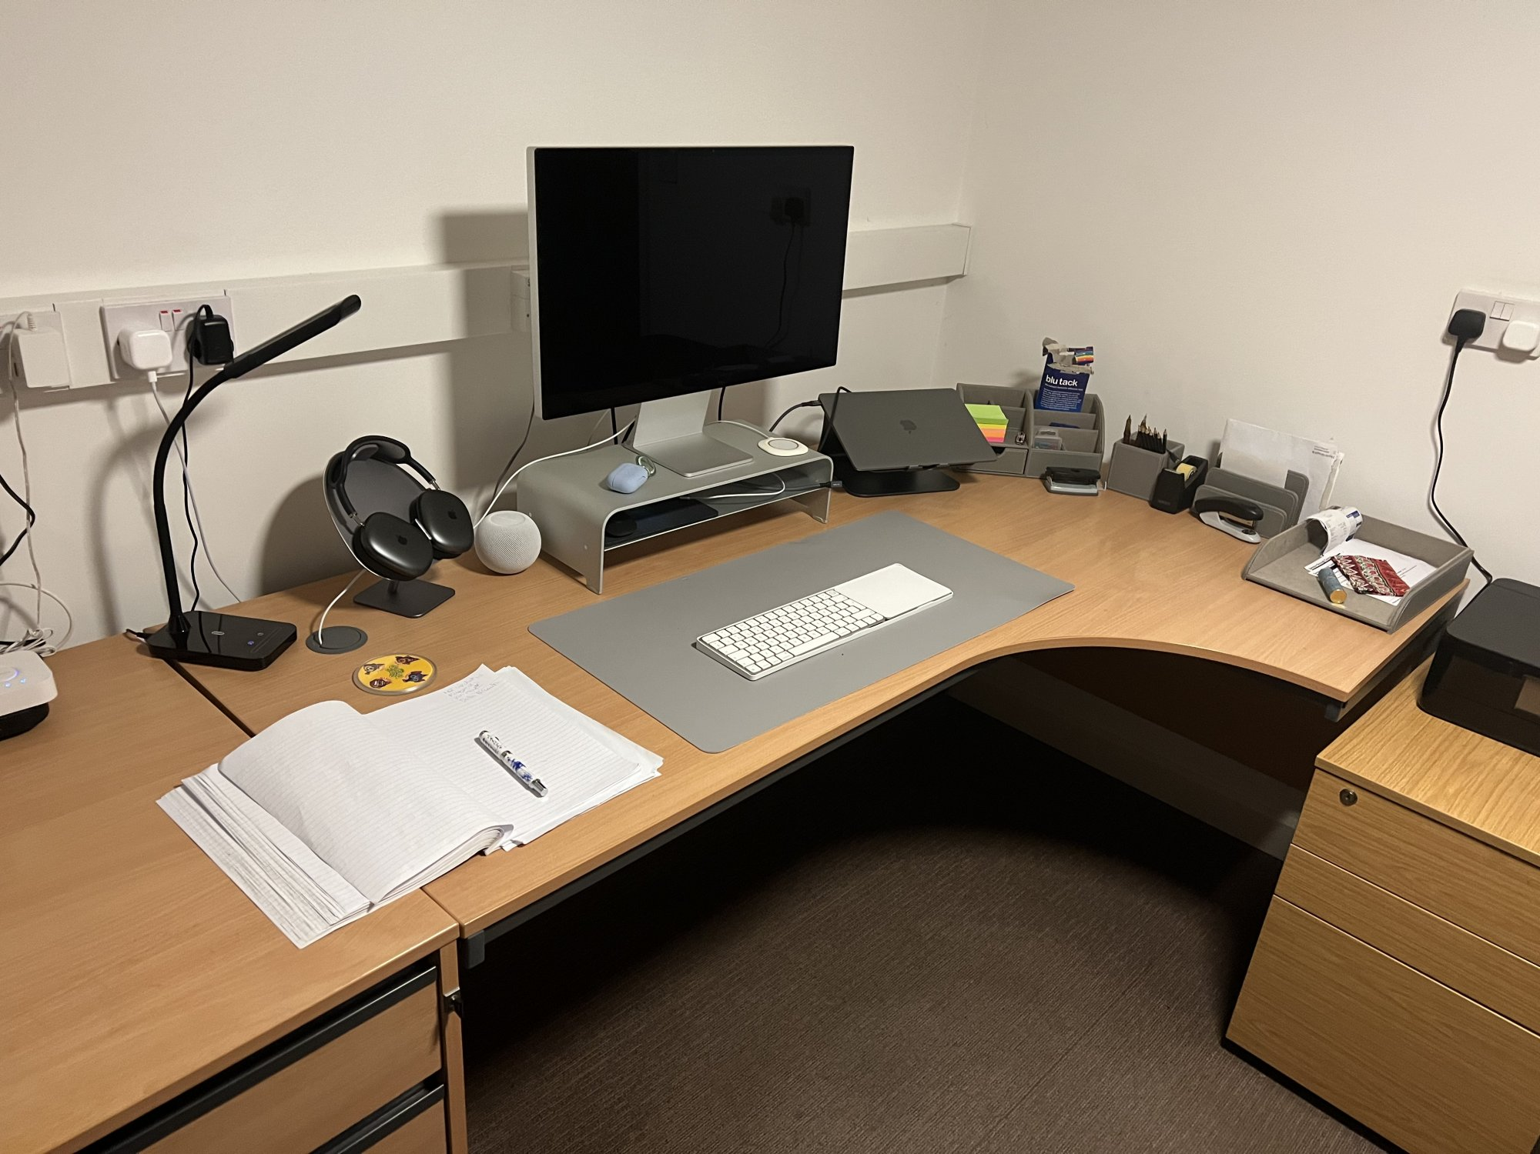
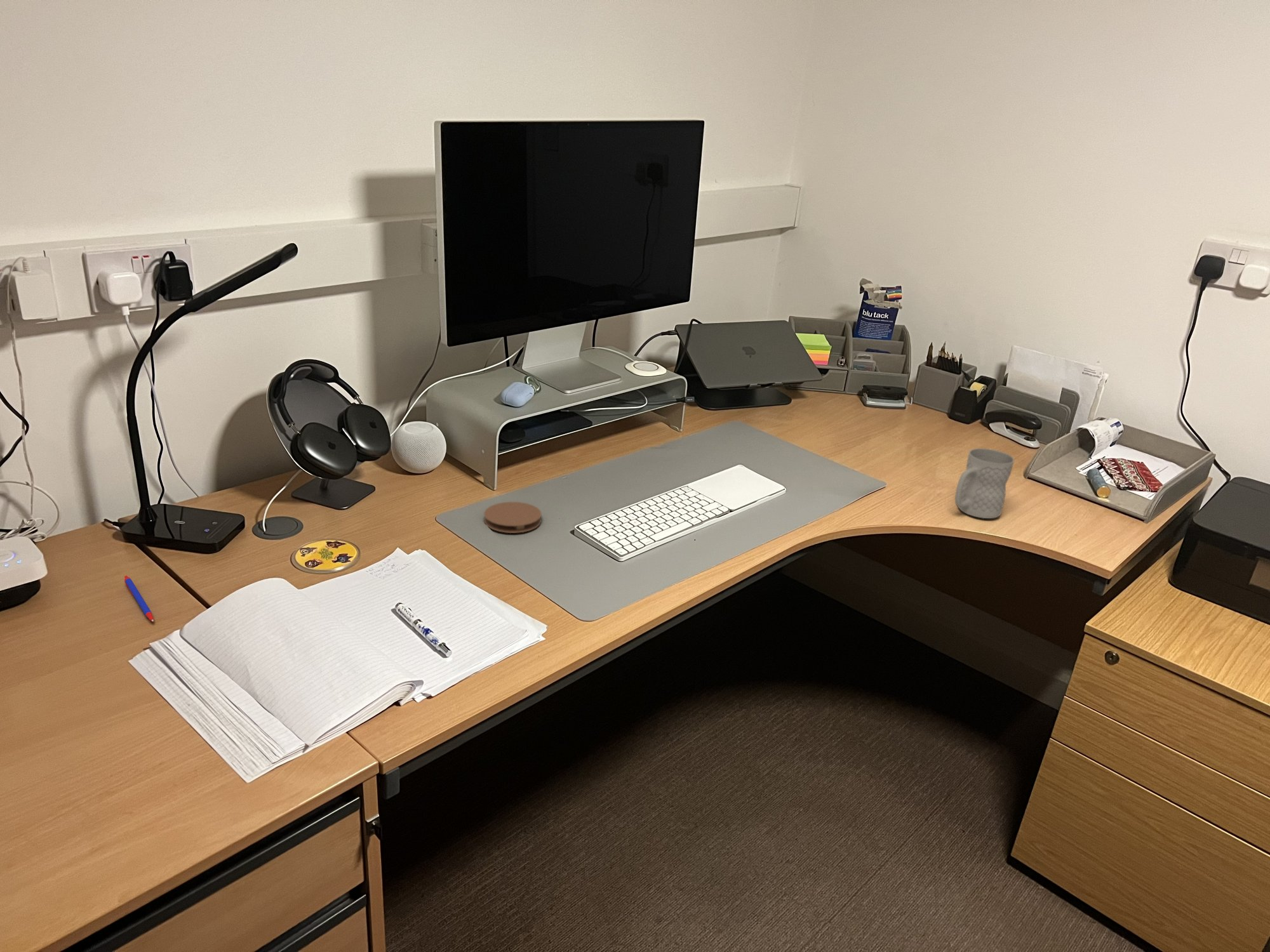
+ pen (139, 598)
+ coaster (512, 517)
+ mug (978, 485)
